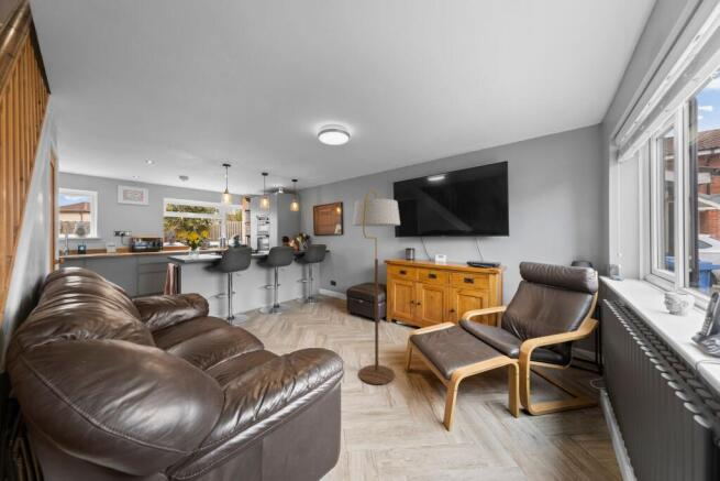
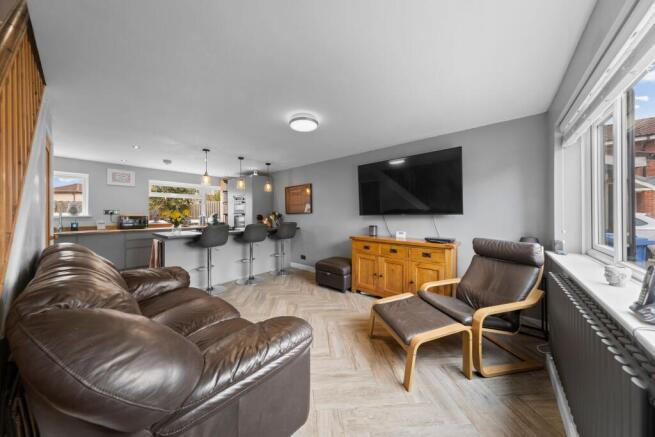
- floor lamp (375, 284)
